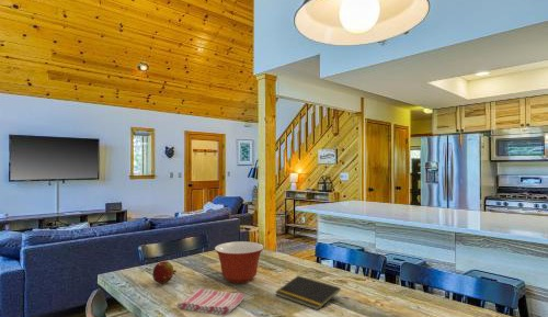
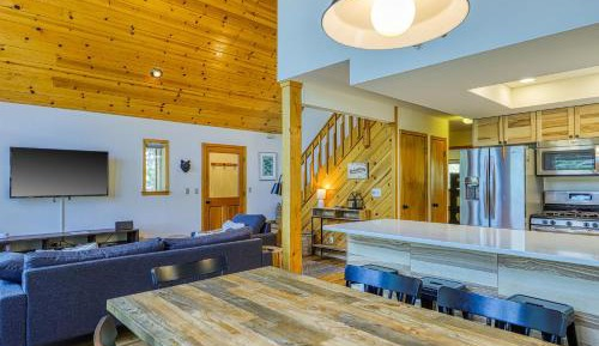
- mixing bowl (239, 262)
- notepad (307, 291)
- dish towel (212, 299)
- fruit (164, 272)
